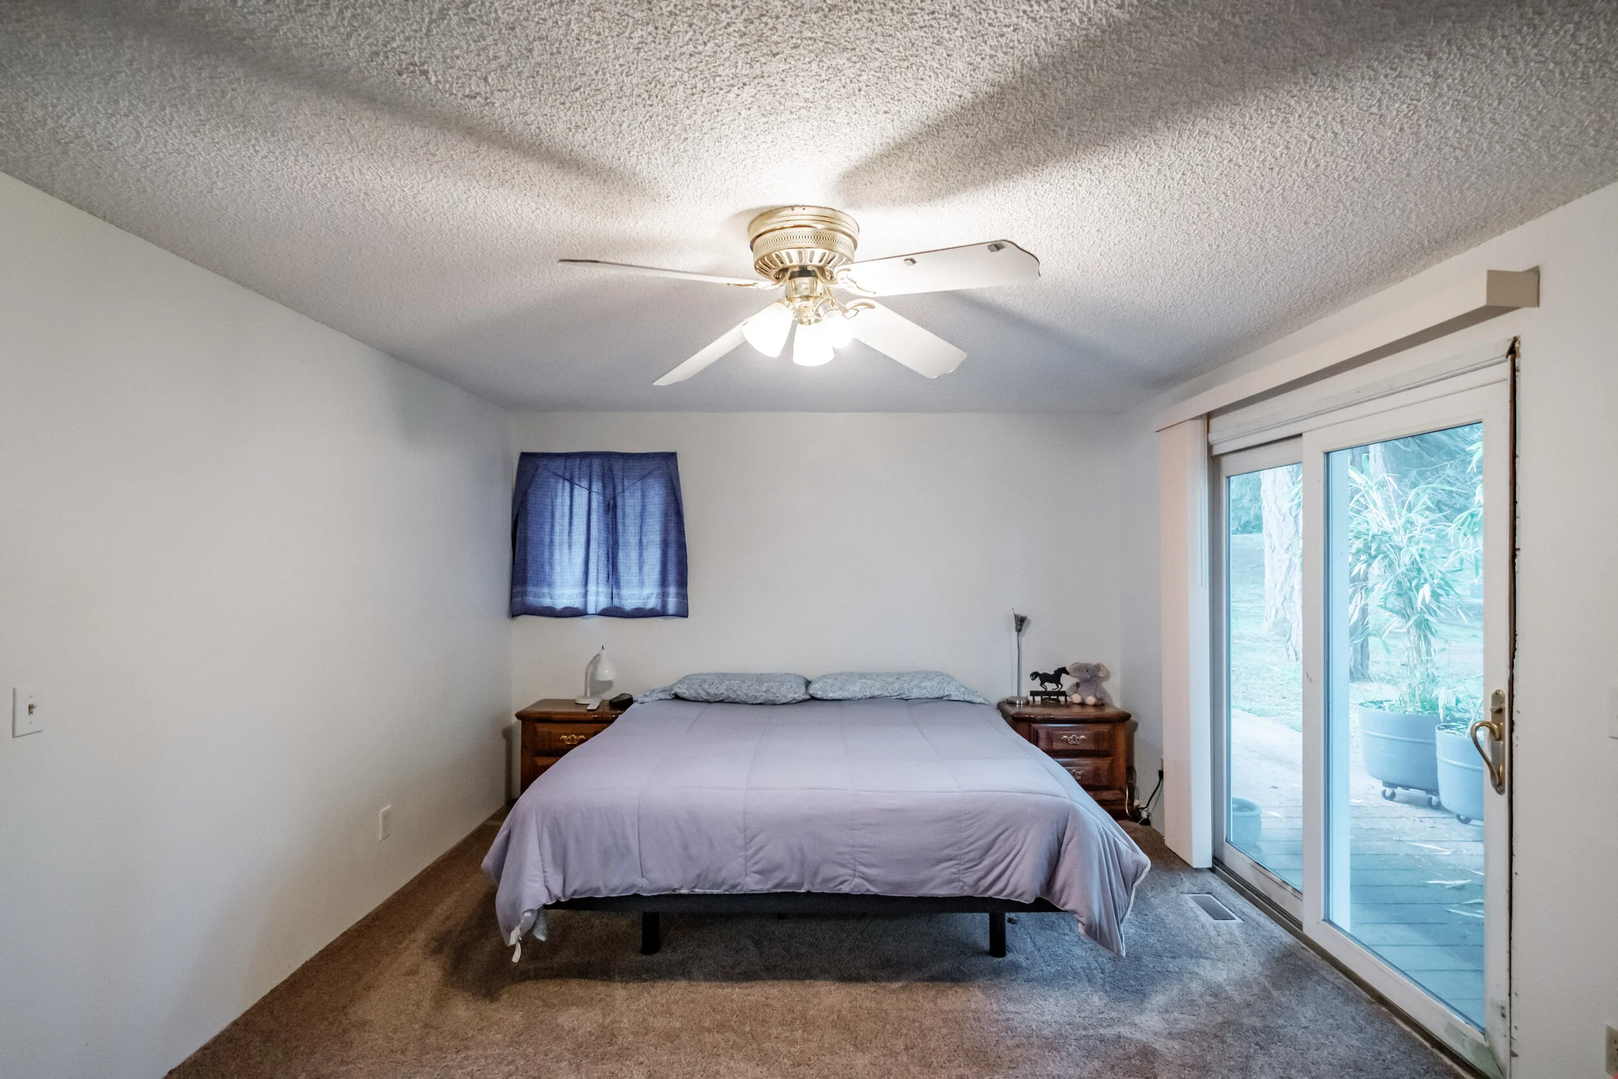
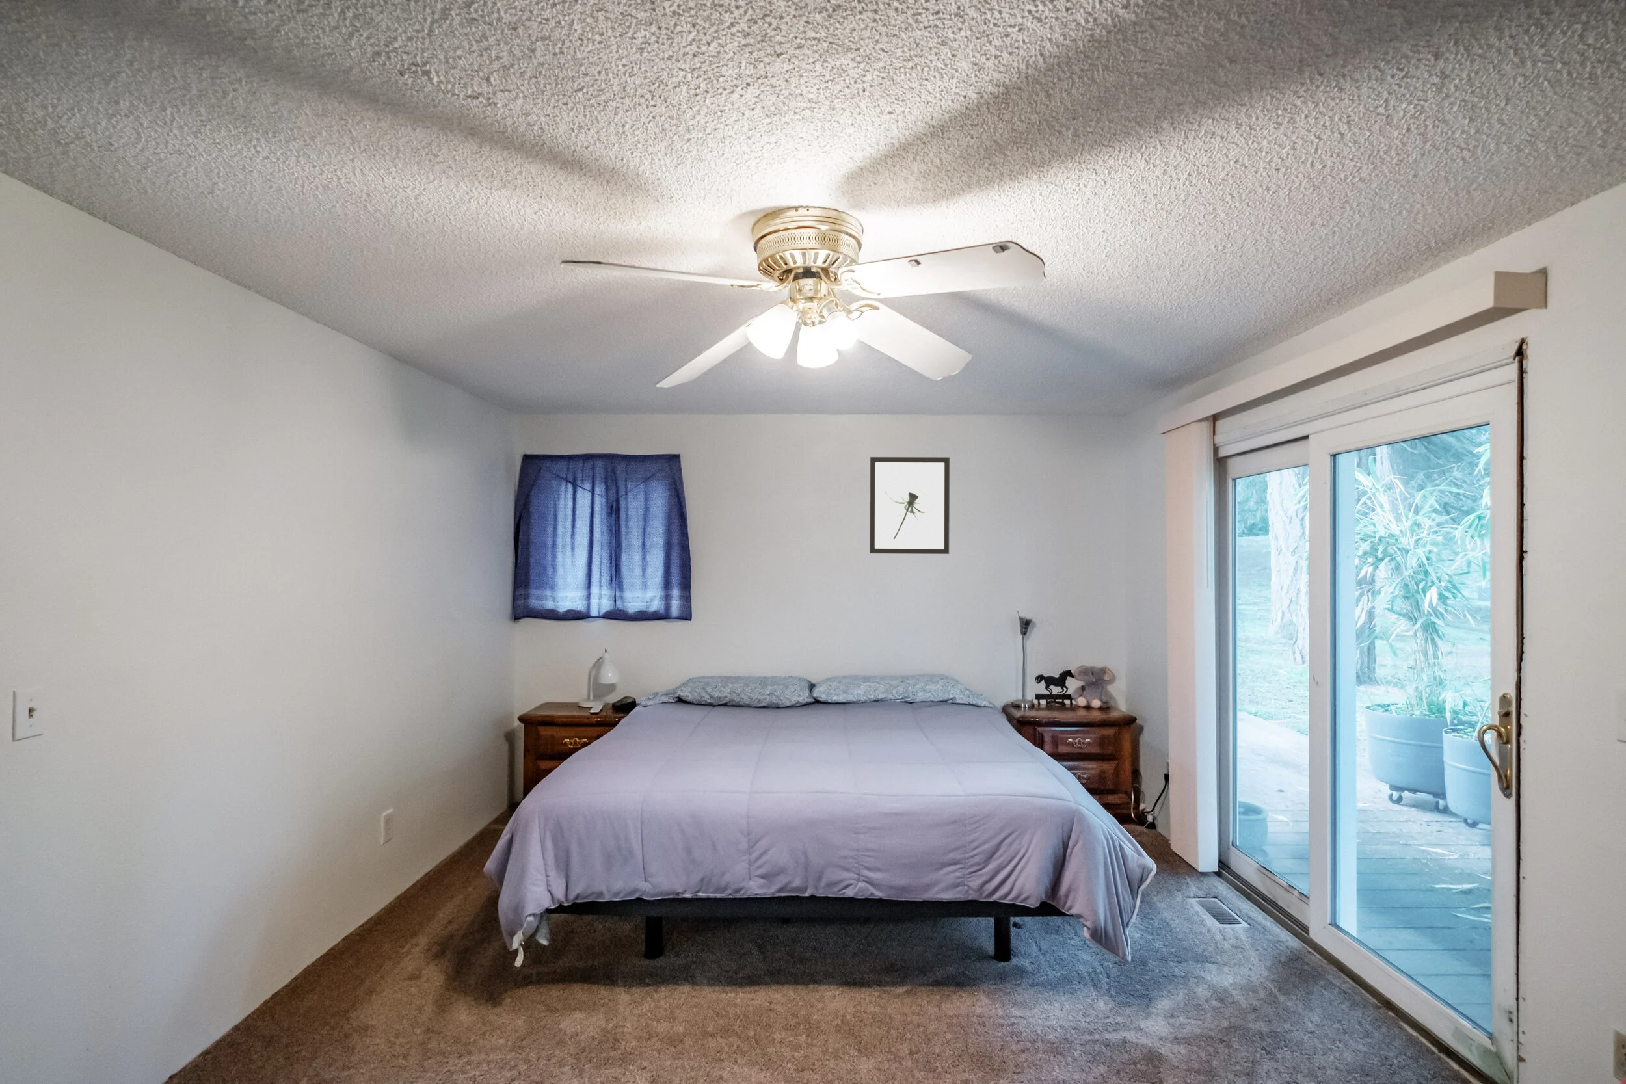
+ wall art (910, 506)
